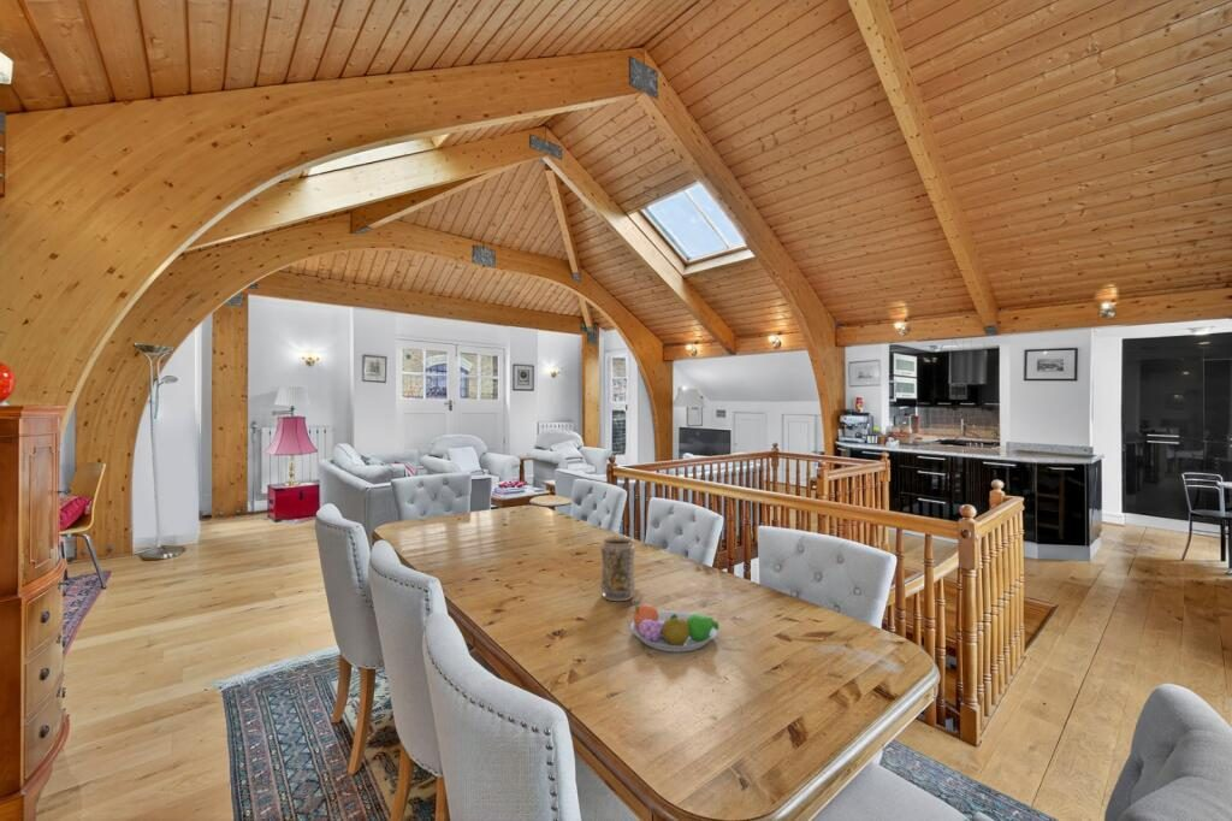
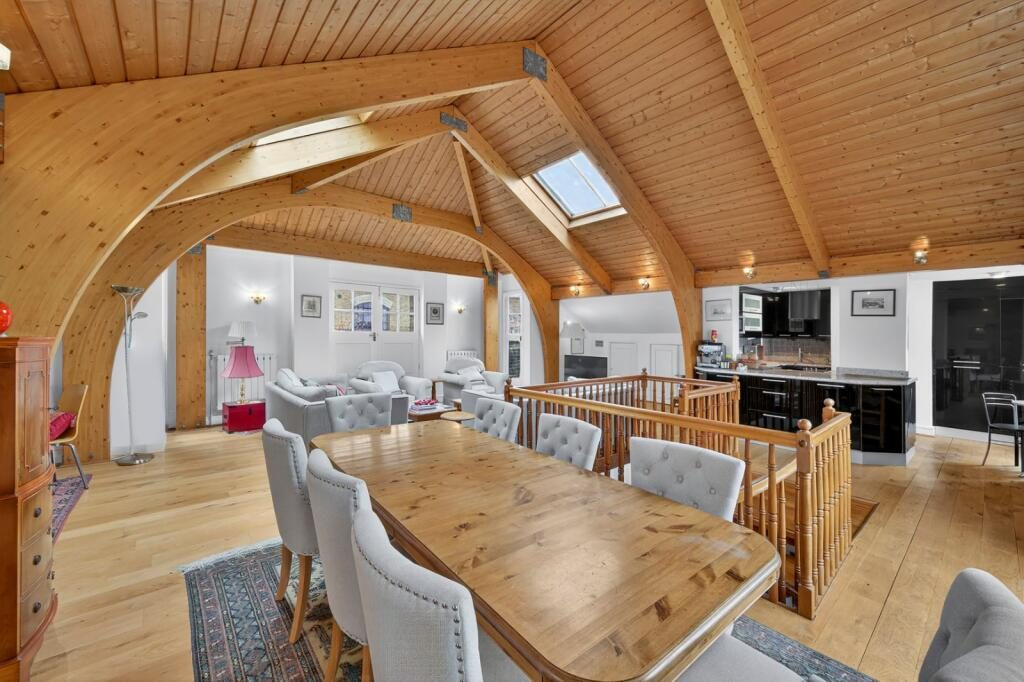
- fruit bowl (675, 620)
- vase (617, 567)
